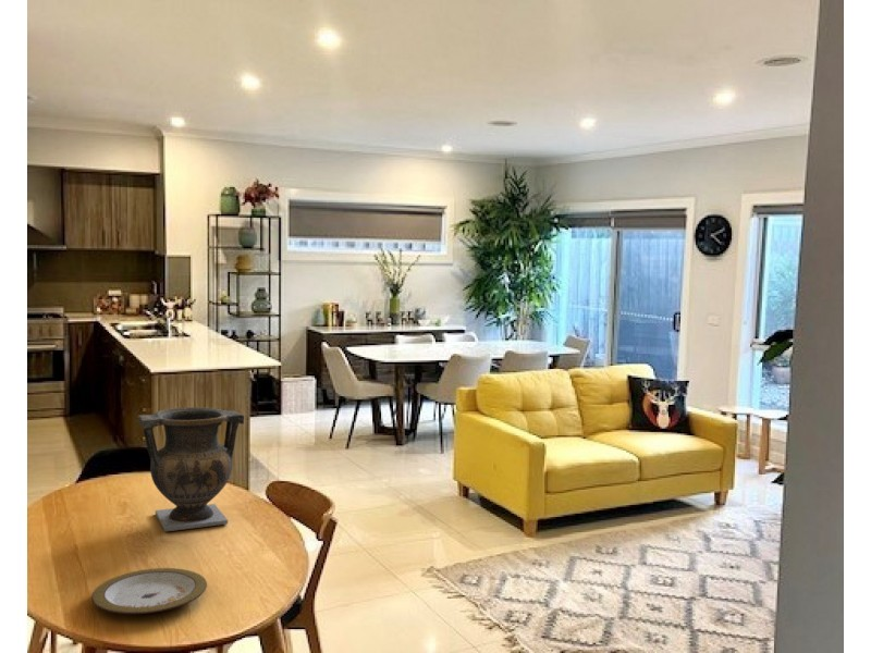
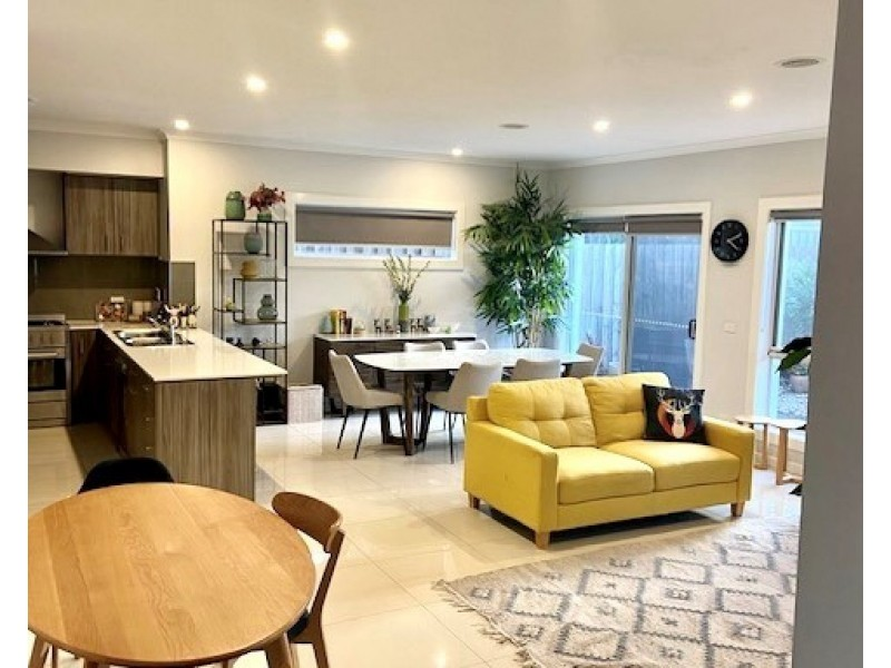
- vase (191, 466)
- plate (150, 592)
